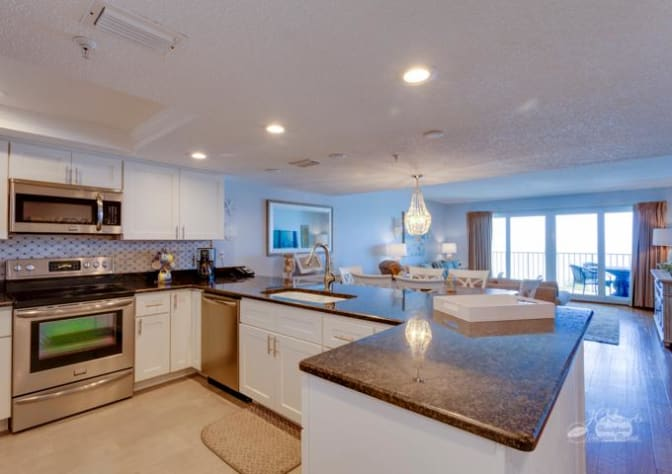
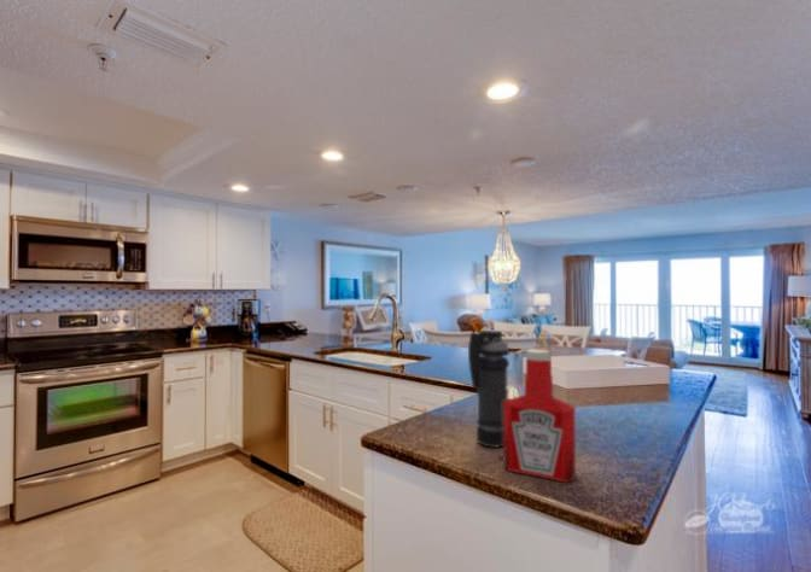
+ soap bottle (538, 410)
+ smoke grenade (488, 386)
